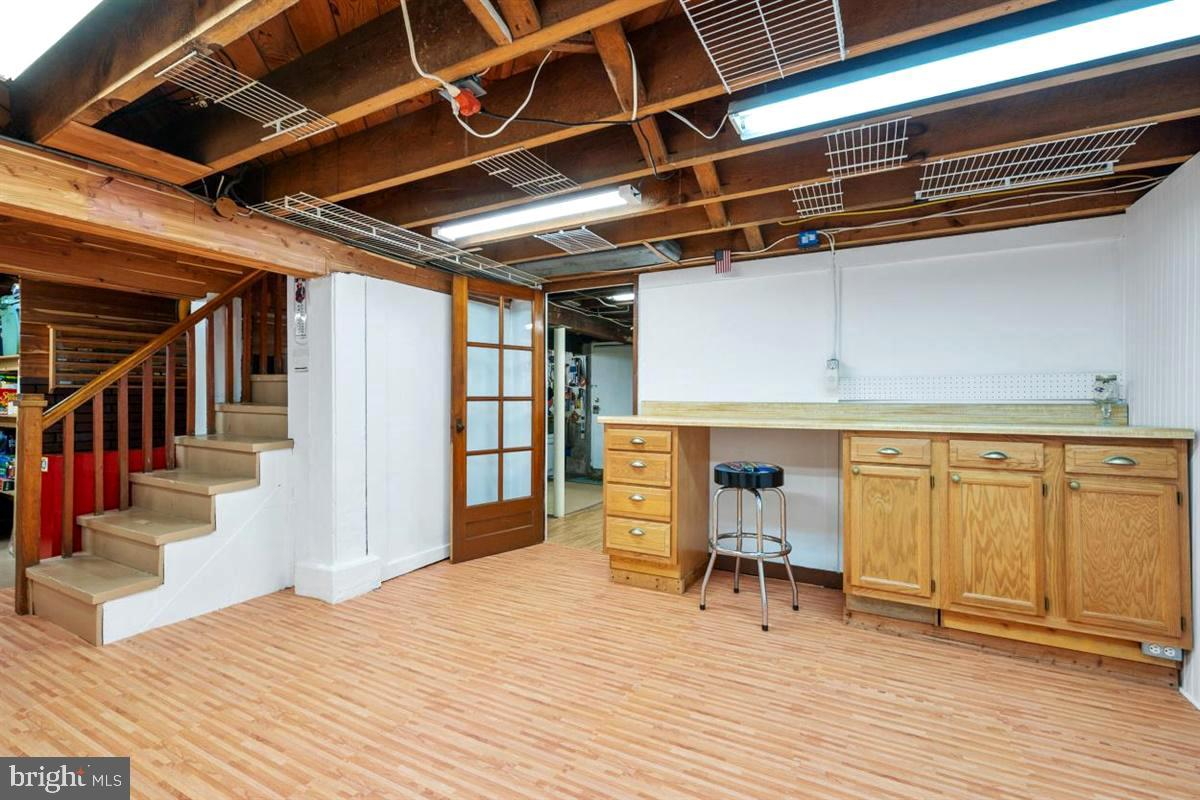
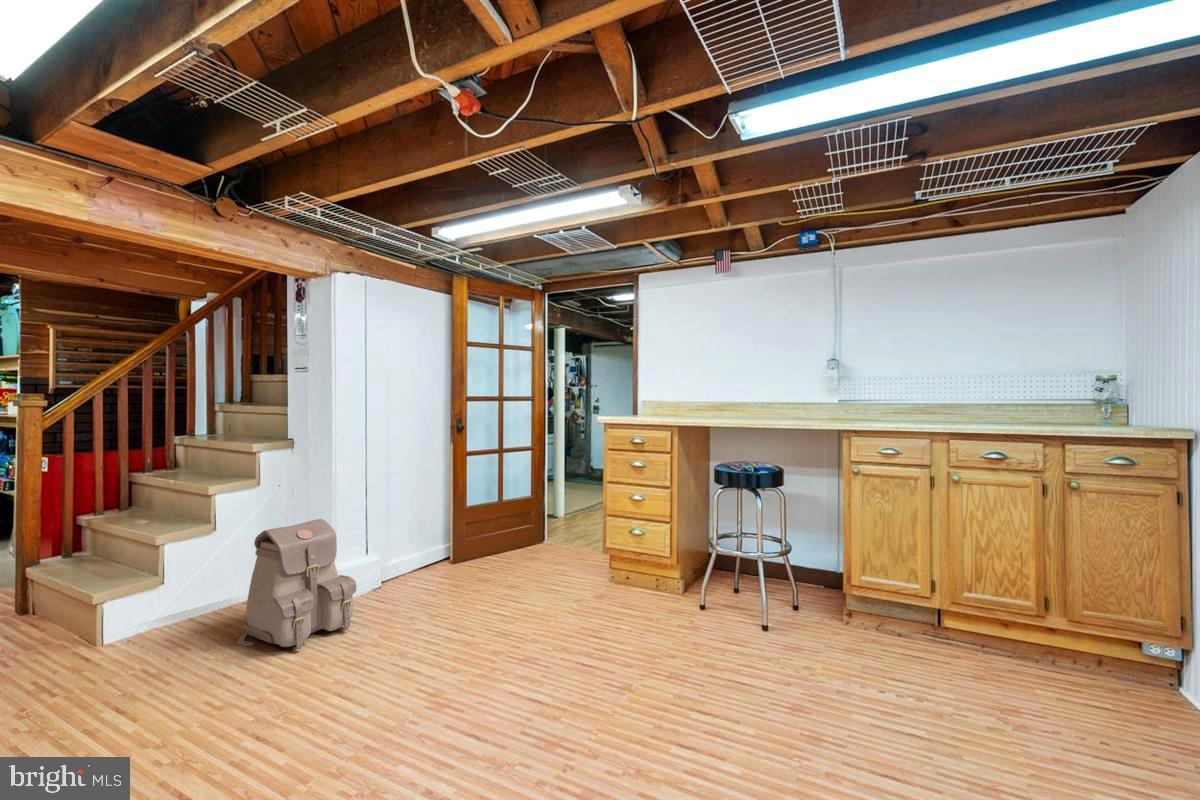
+ backpack (297, 578)
